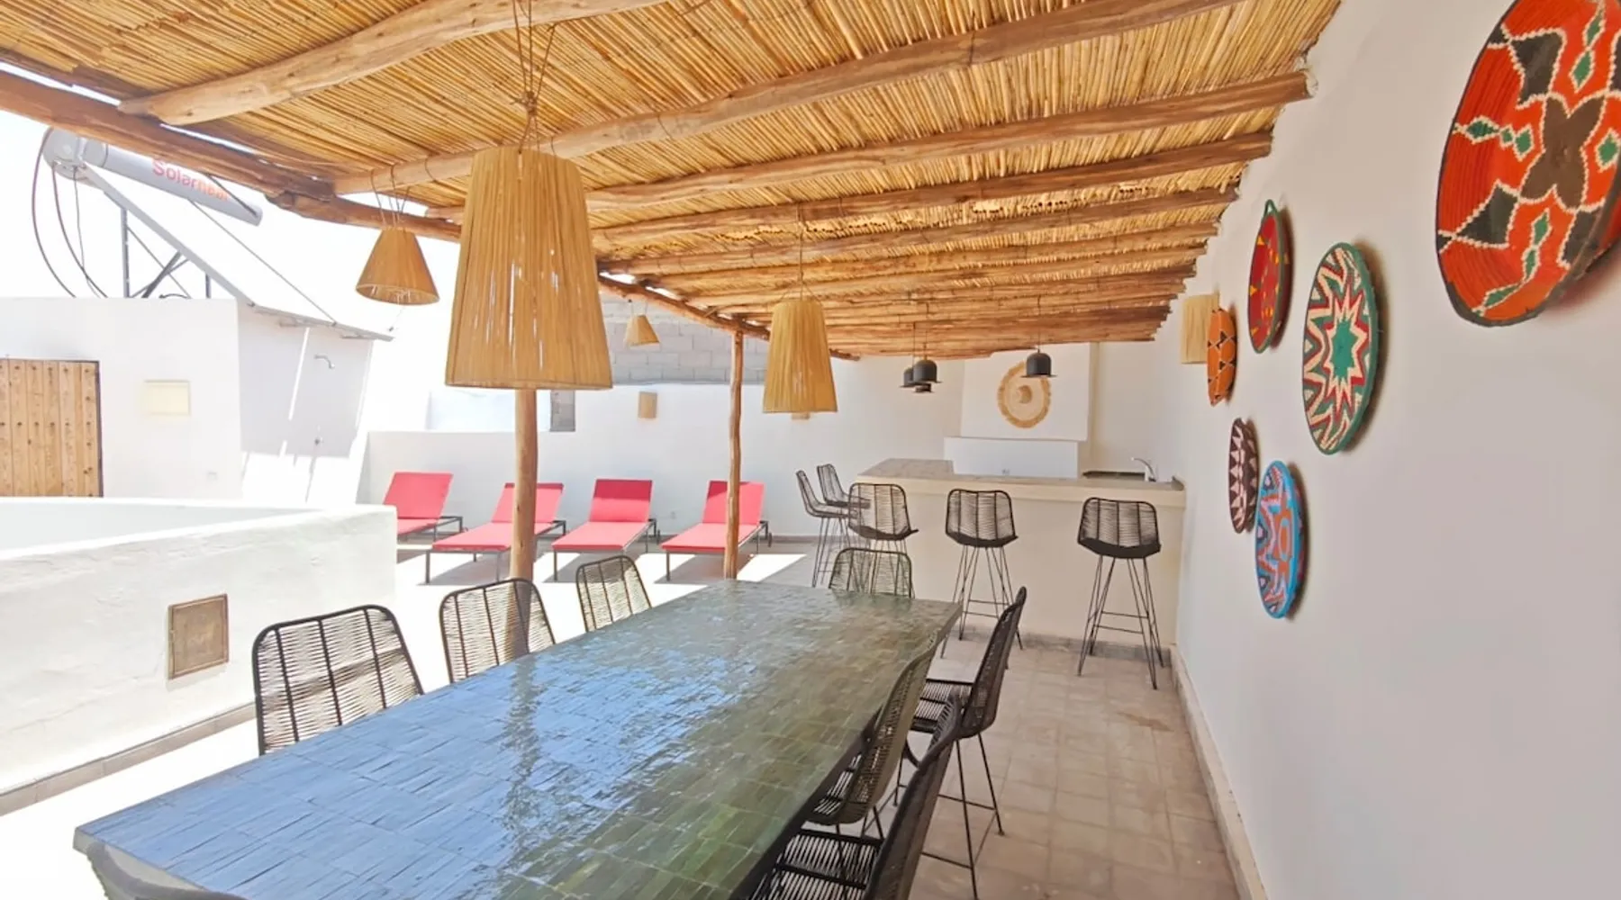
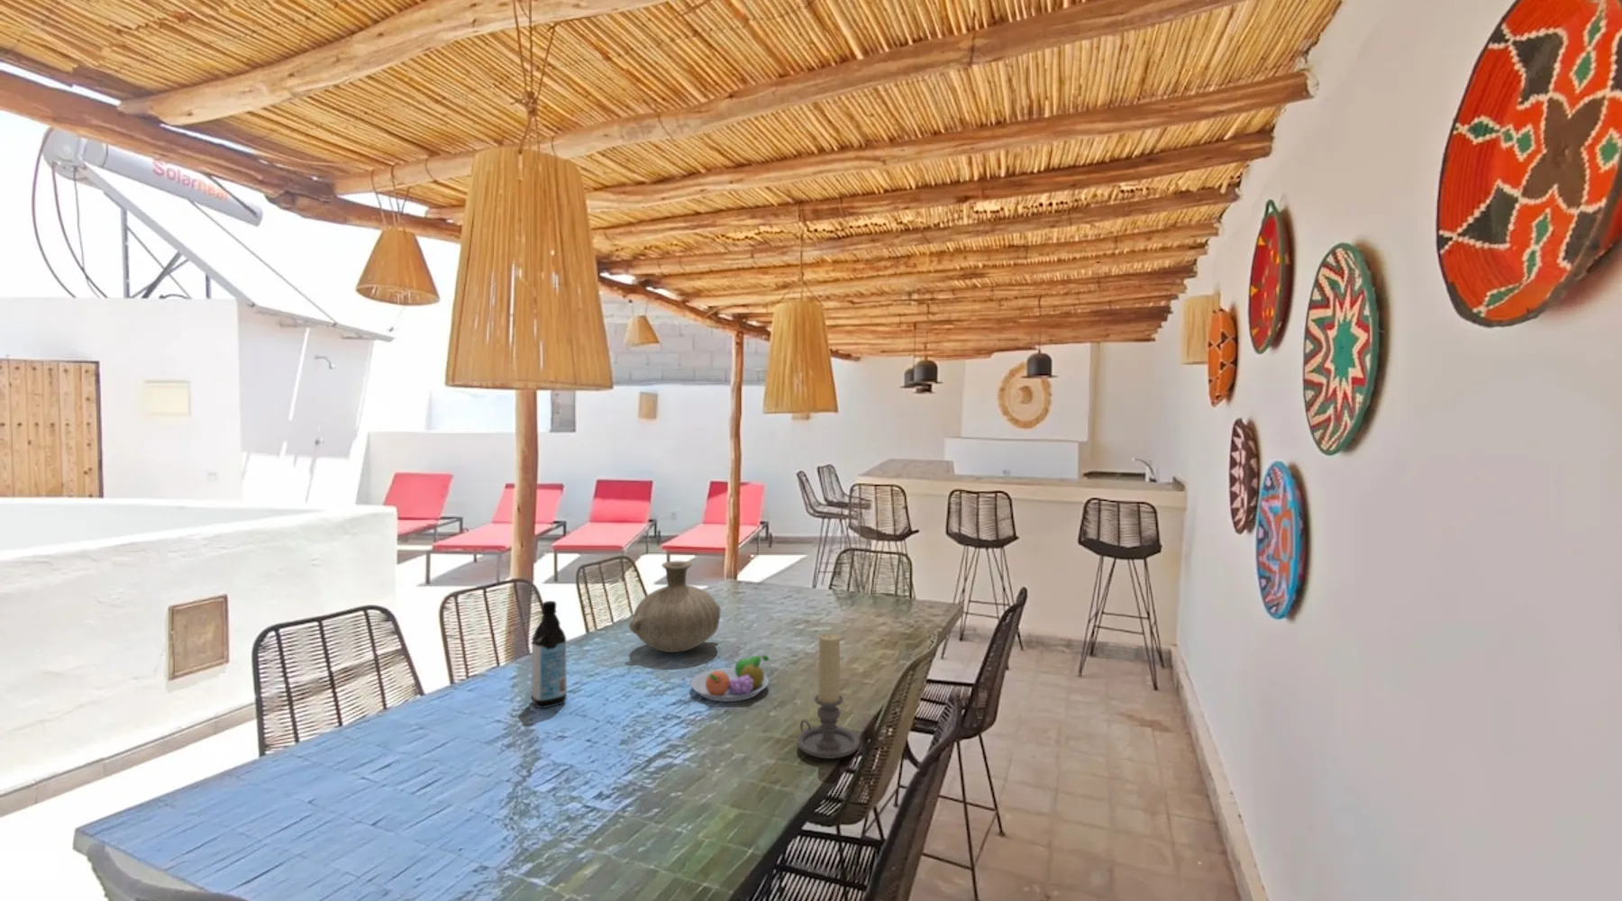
+ candle holder (824, 689)
+ fruit bowl (732, 674)
+ vase (677, 606)
+ water bottle (549, 651)
